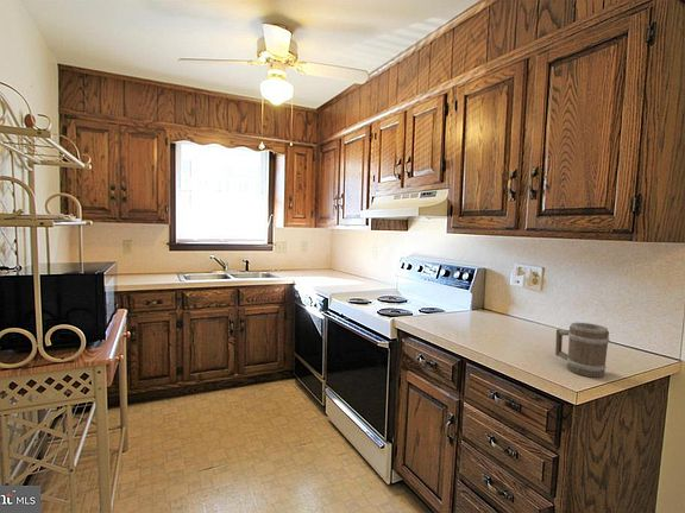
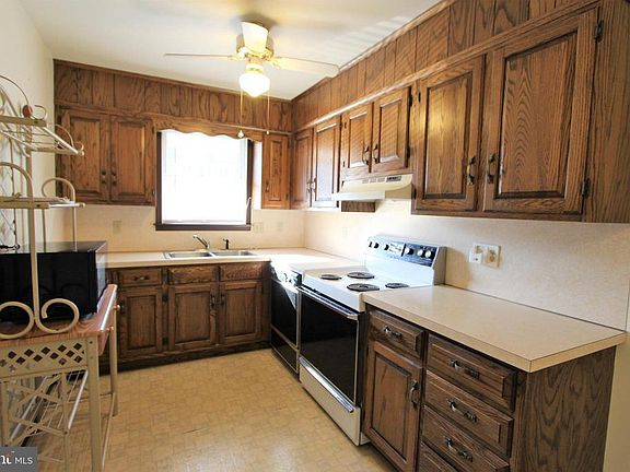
- barrel (580, 347)
